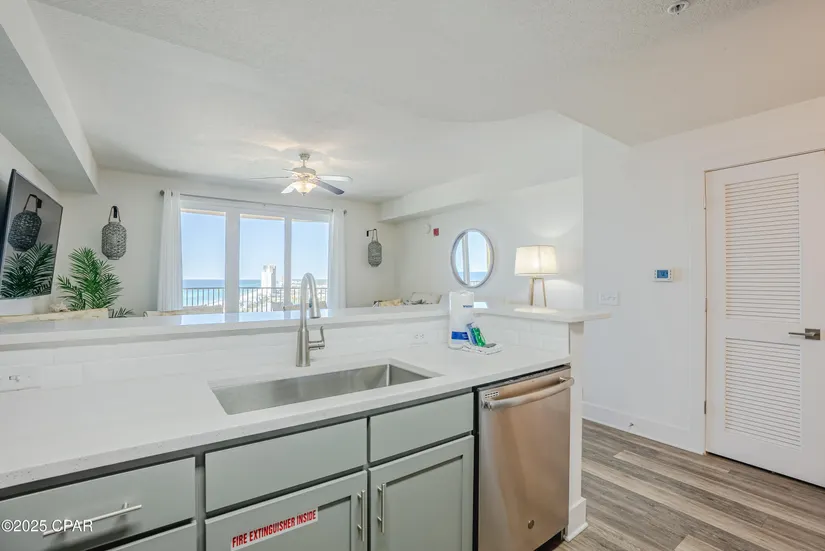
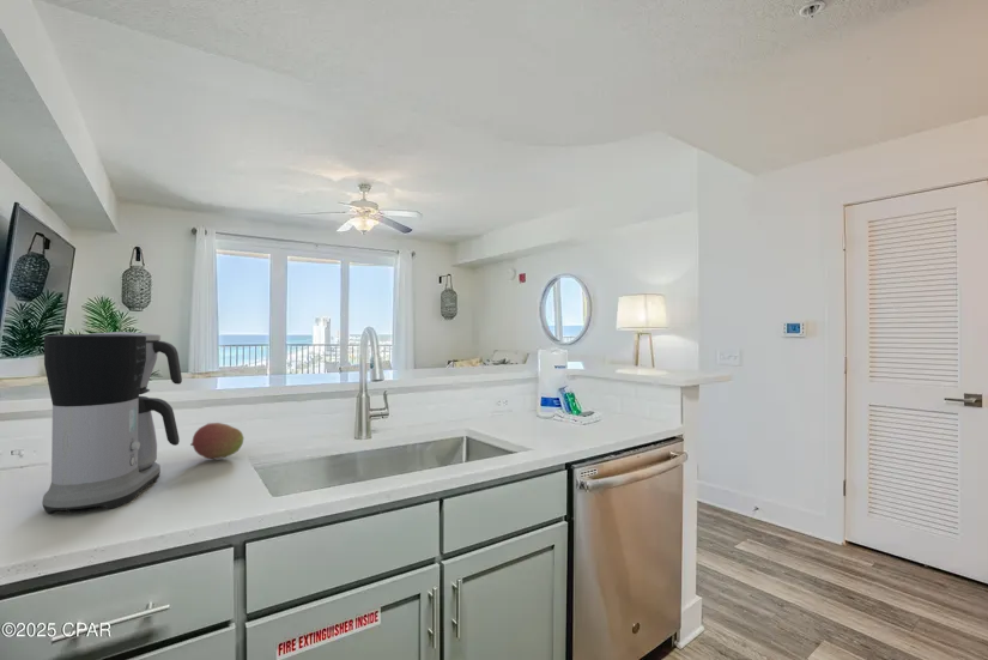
+ coffee maker (120, 411)
+ fruit (217, 440)
